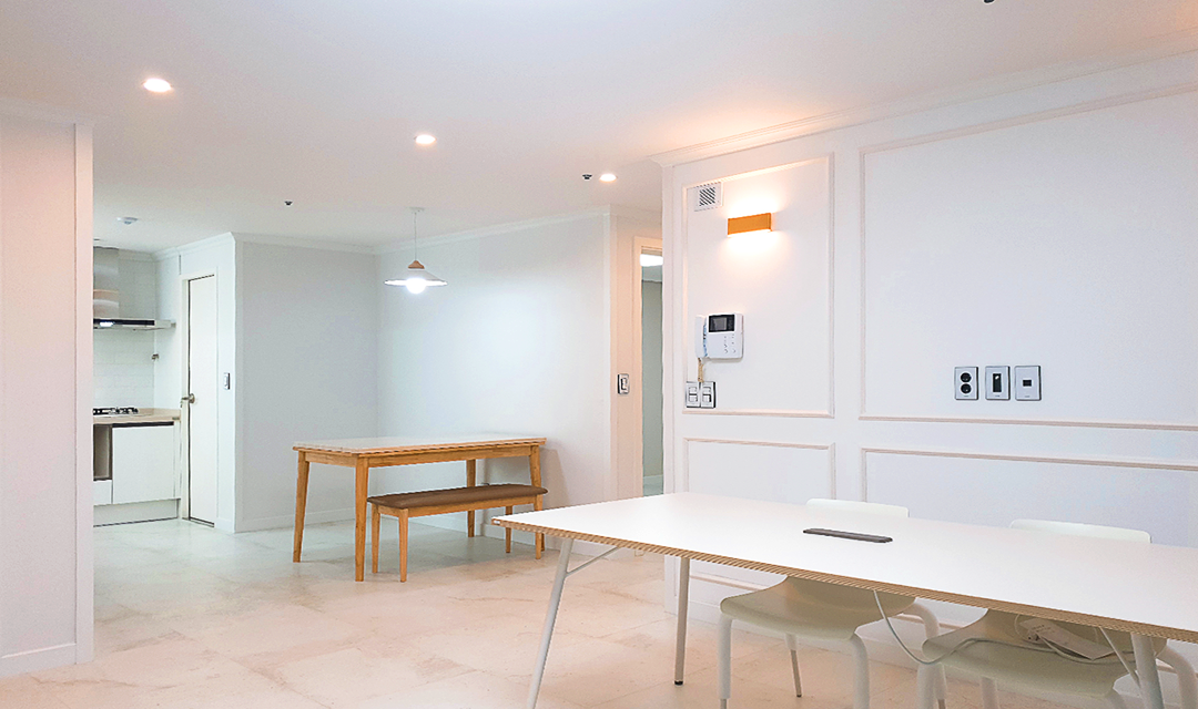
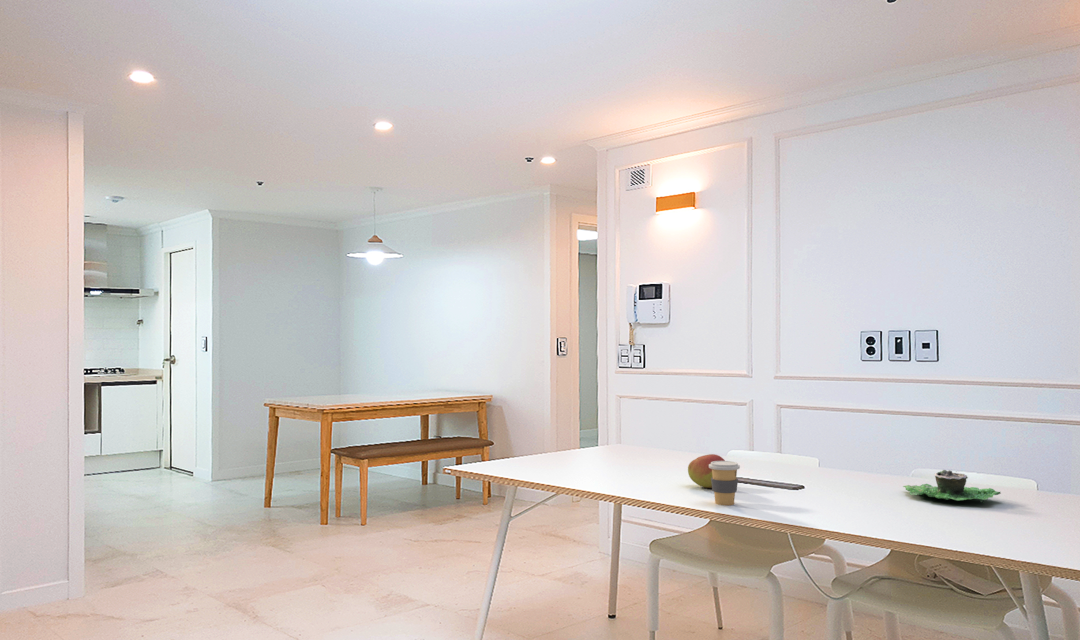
+ fruit (709, 471)
+ succulent planter (948, 483)
+ coffee cup (724, 483)
